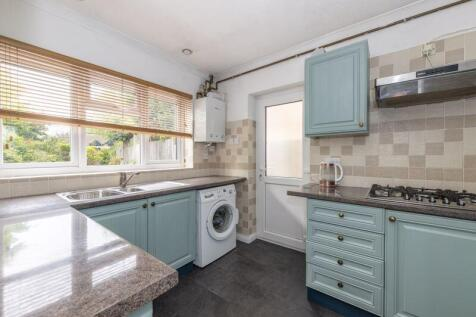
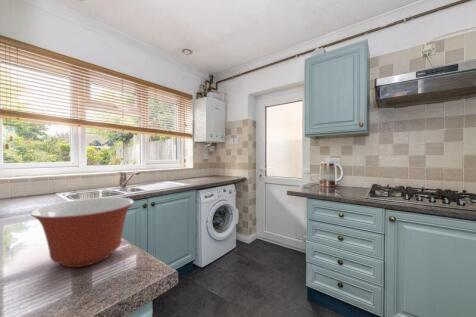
+ mixing bowl (88, 230)
